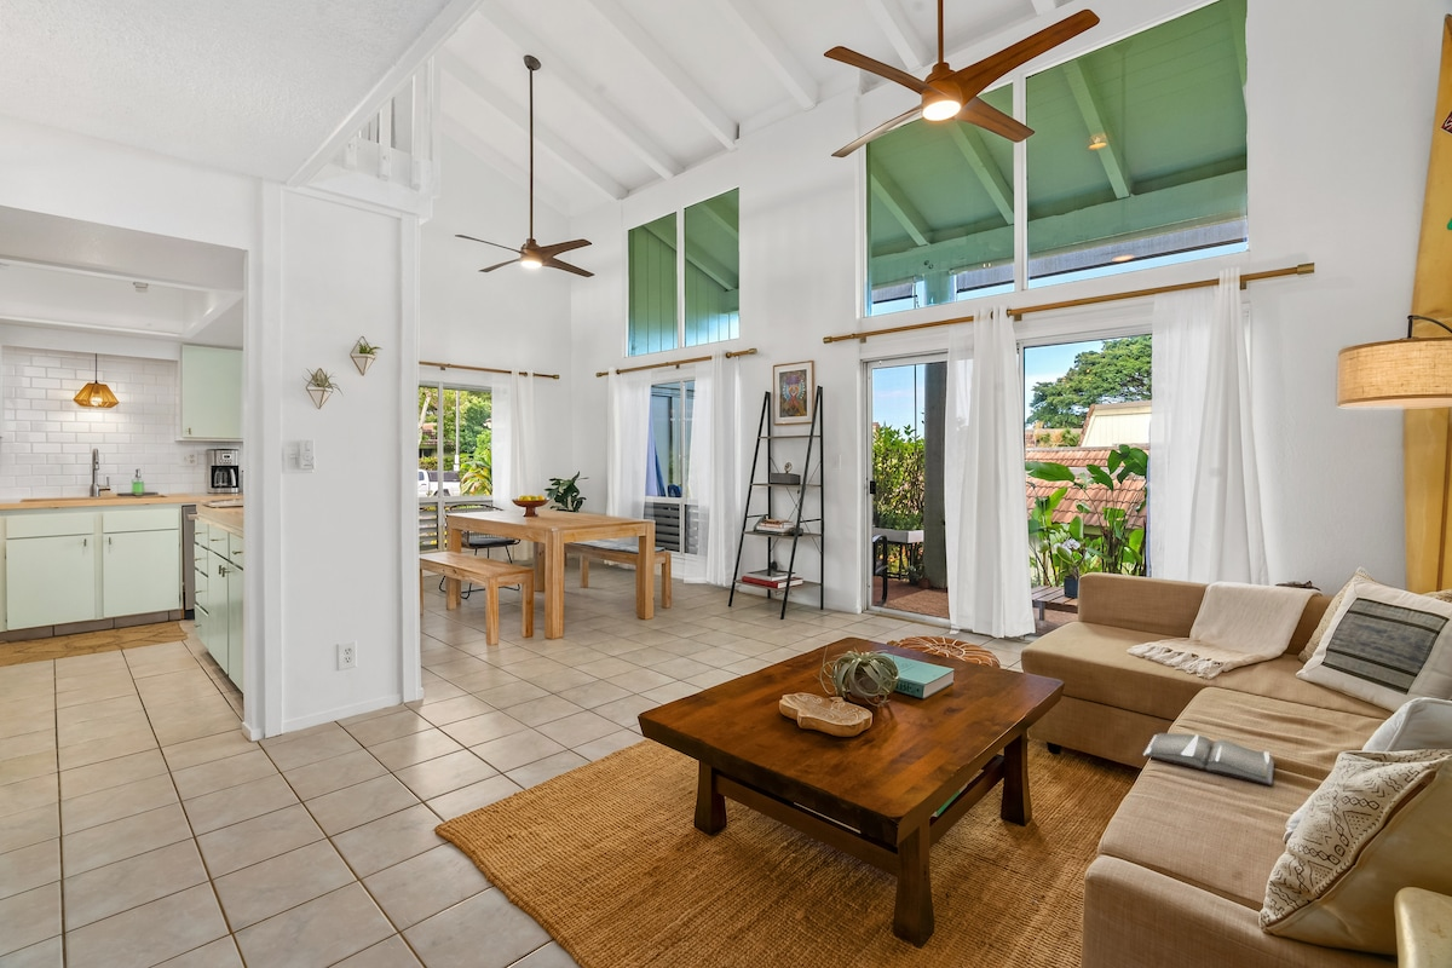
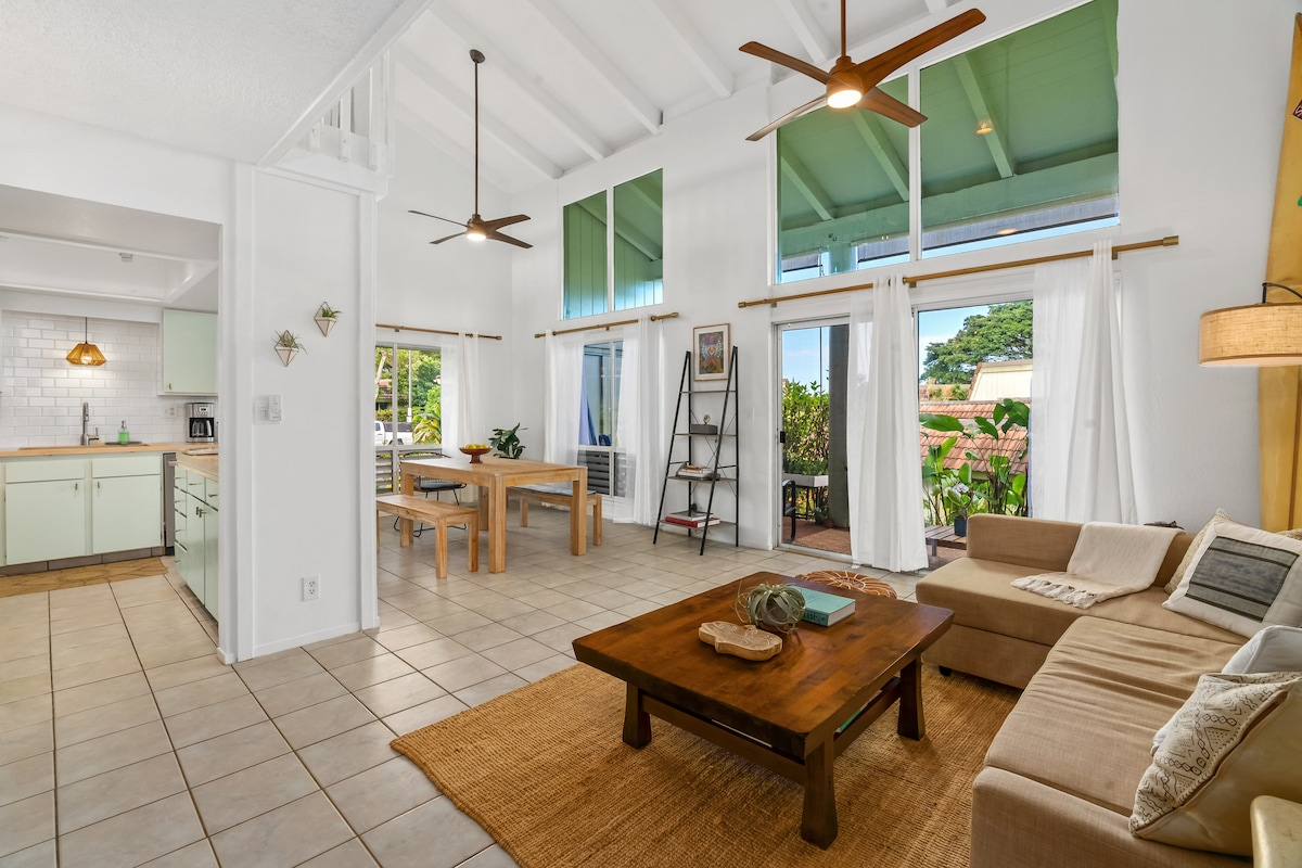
- hardback book (1208, 753)
